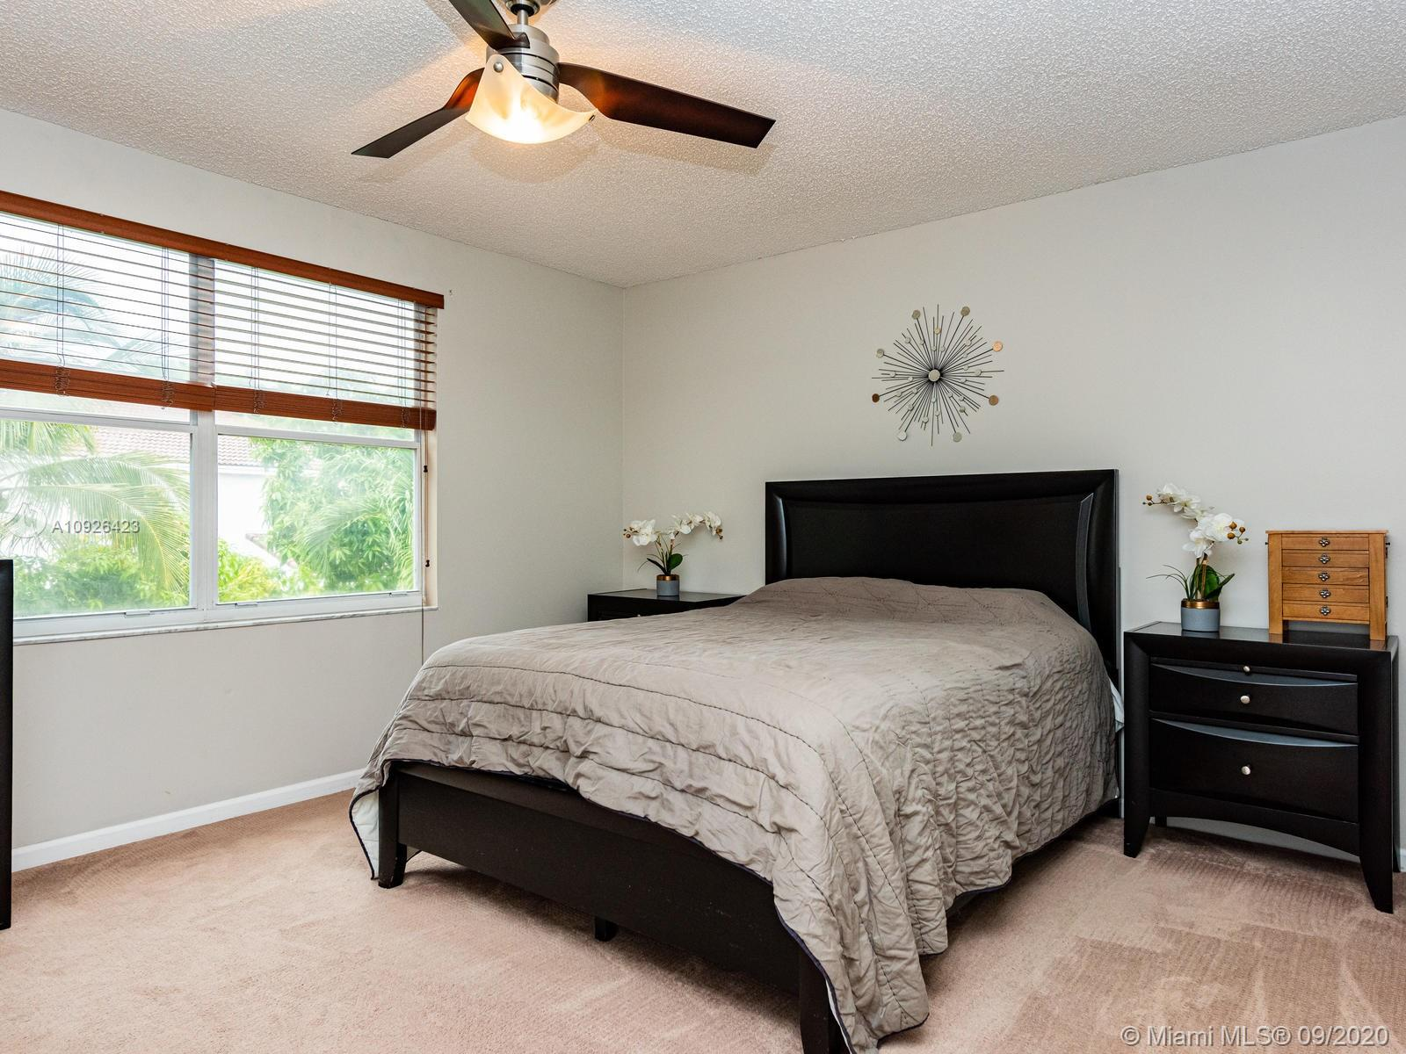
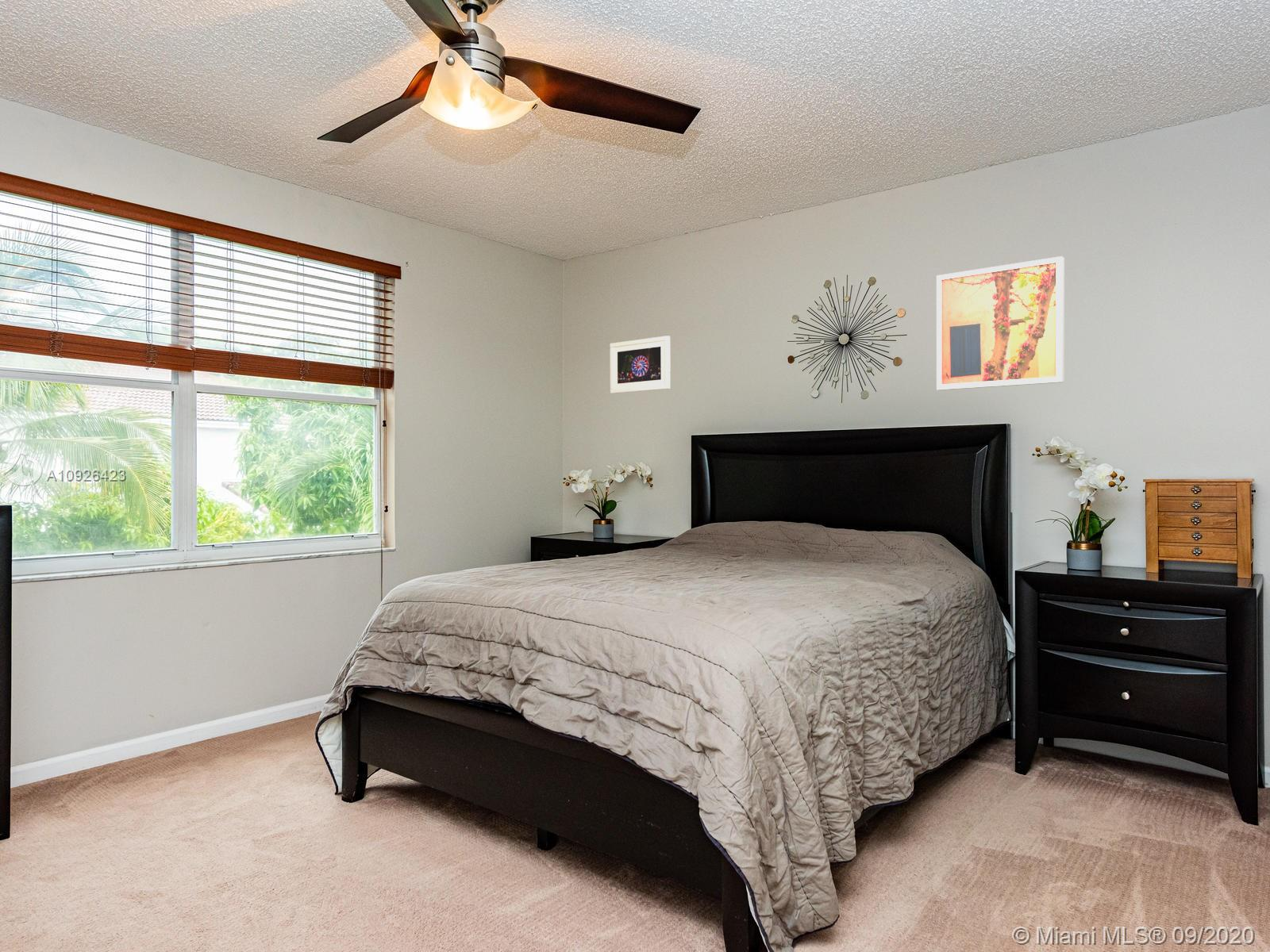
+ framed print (639, 365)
+ wall art (997, 326)
